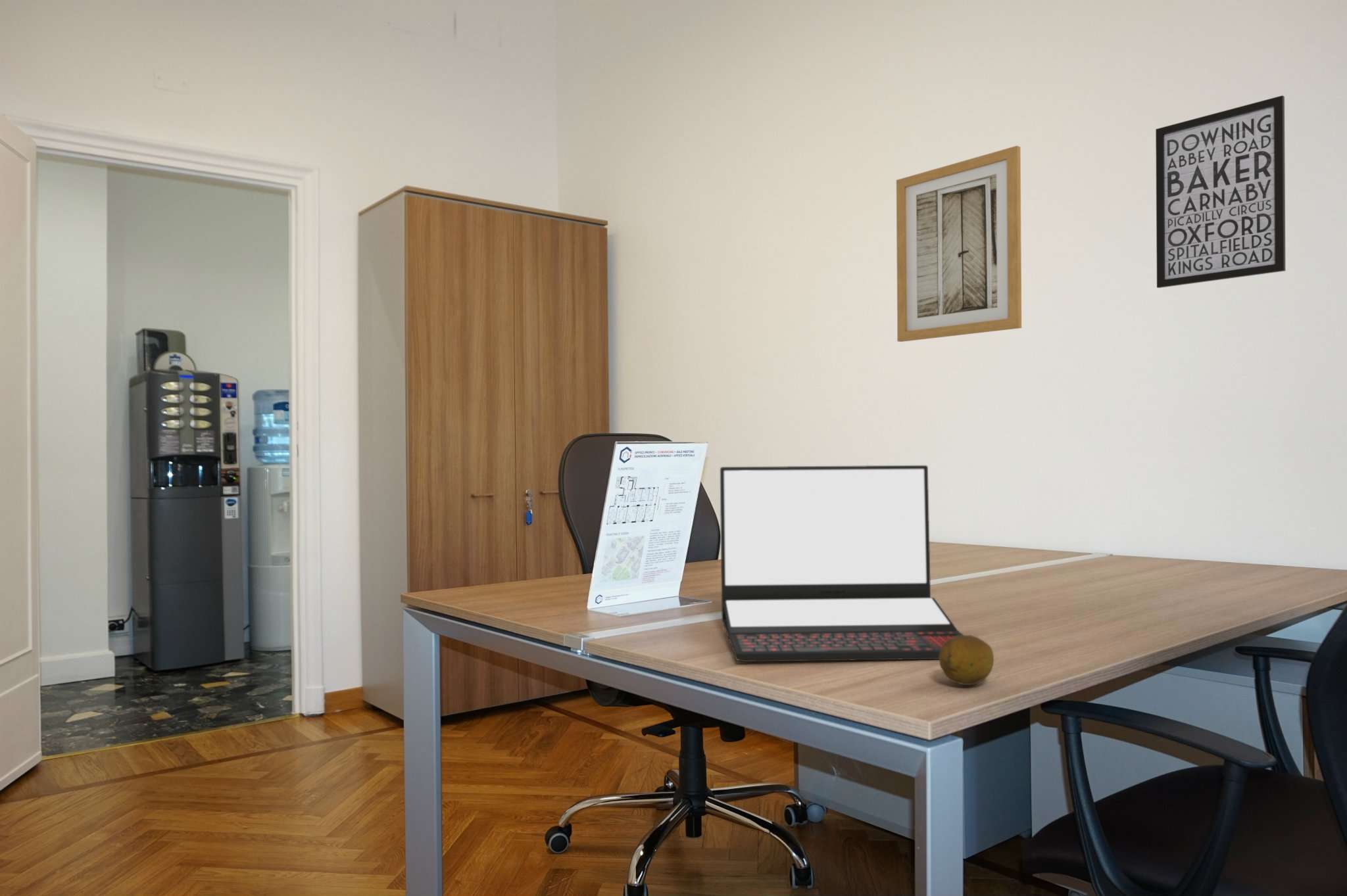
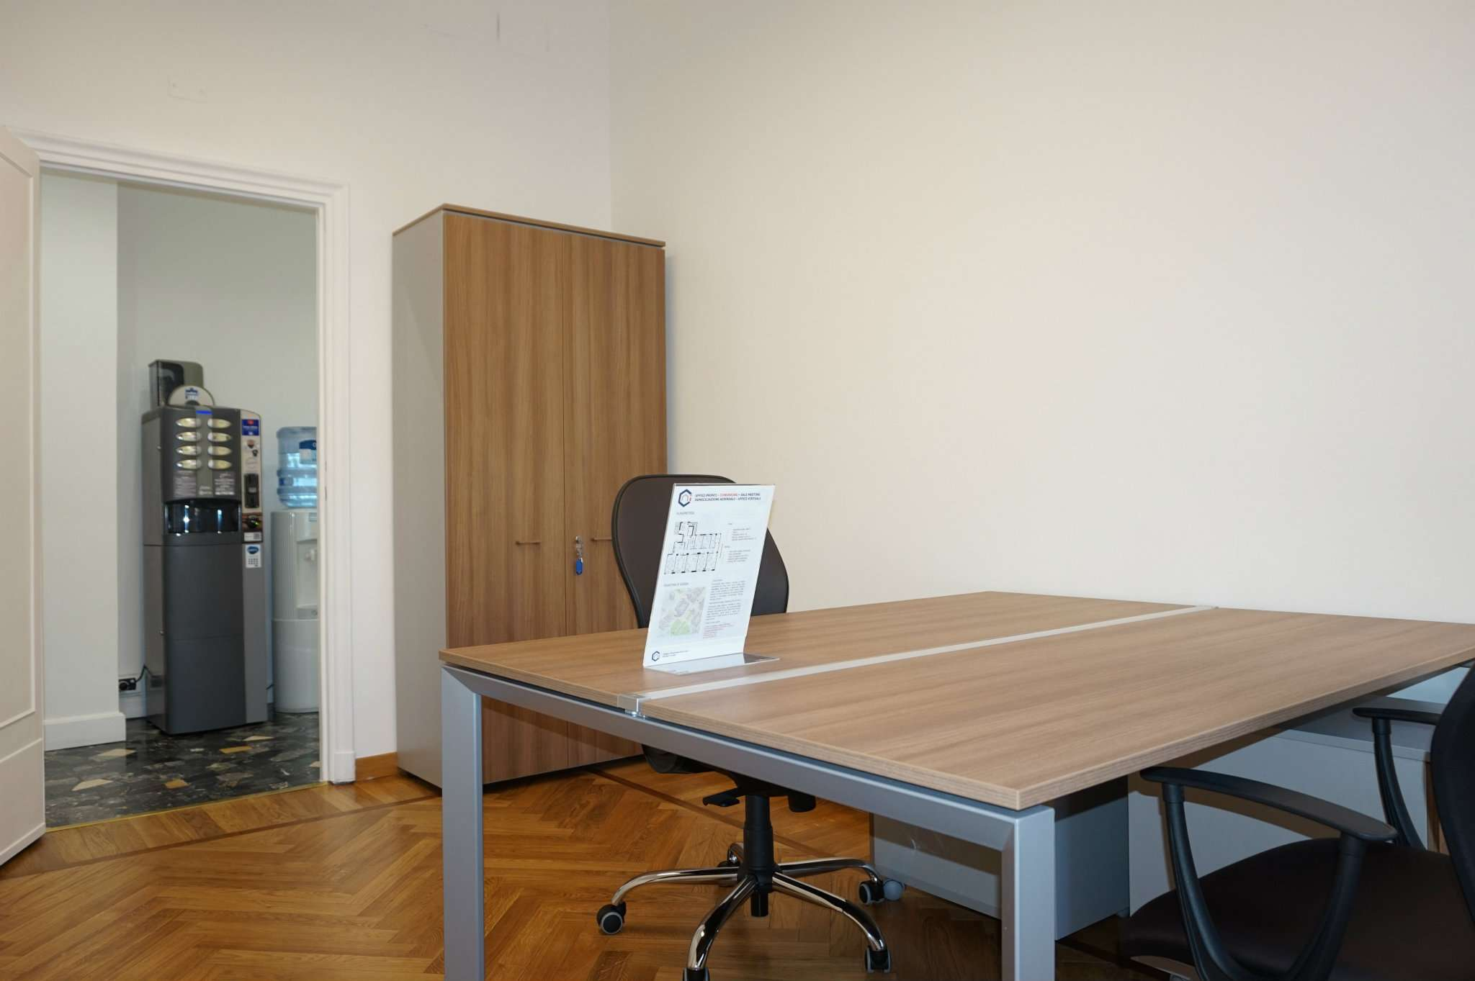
- wall art (1217, 197)
- wall art (955, 249)
- laptop (841, 555)
- fruit (966, 659)
